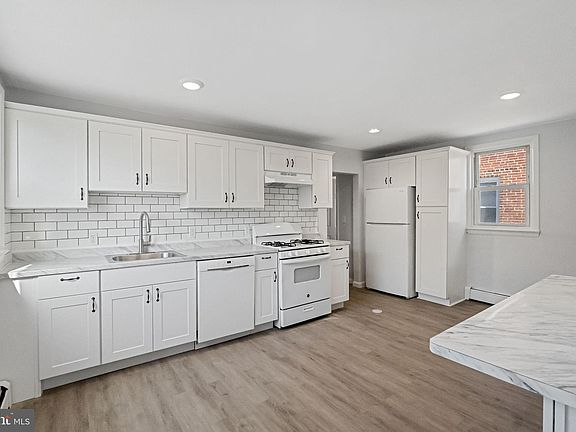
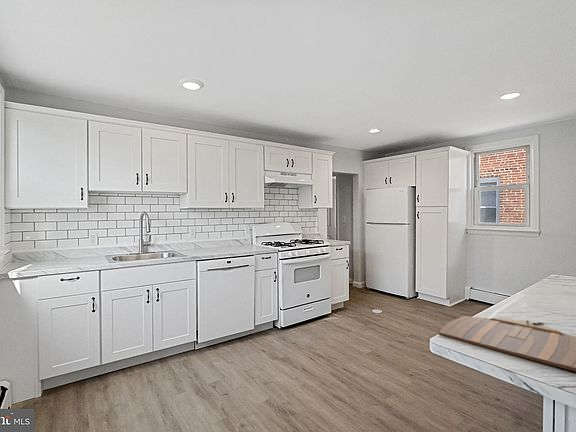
+ cutting board (518, 333)
